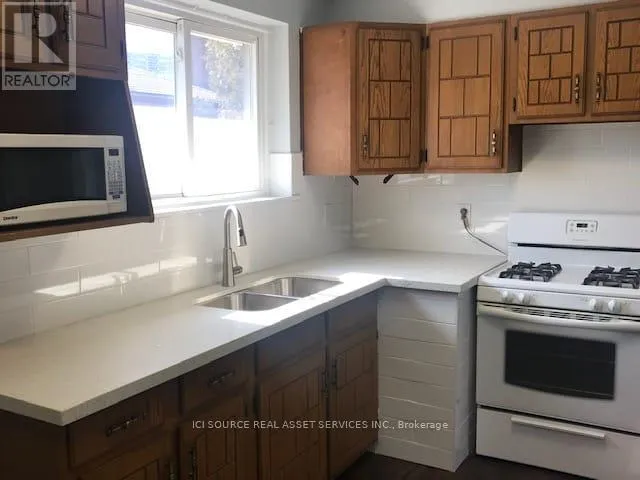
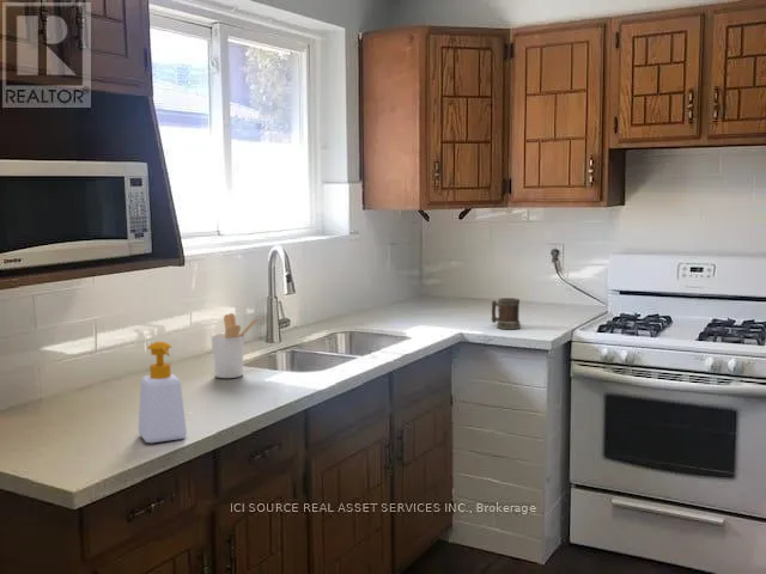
+ mug (505, 312)
+ utensil holder (236, 344)
+ soap bottle (163, 391)
